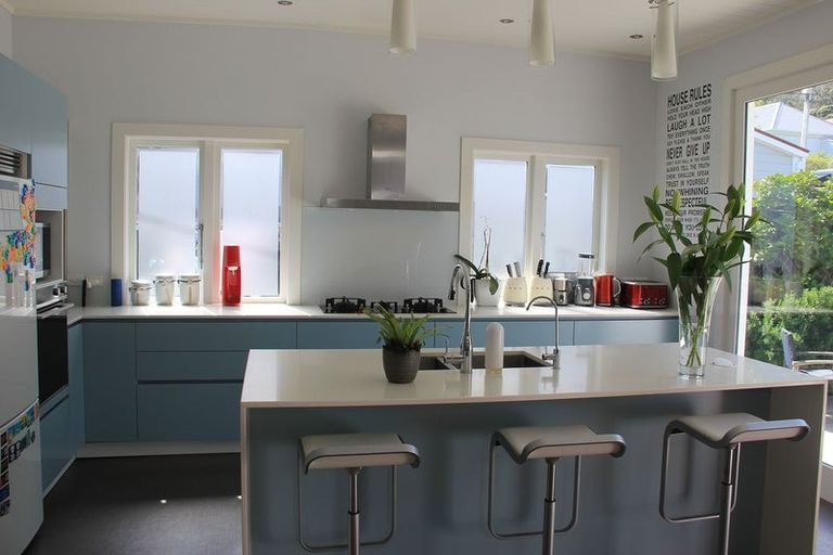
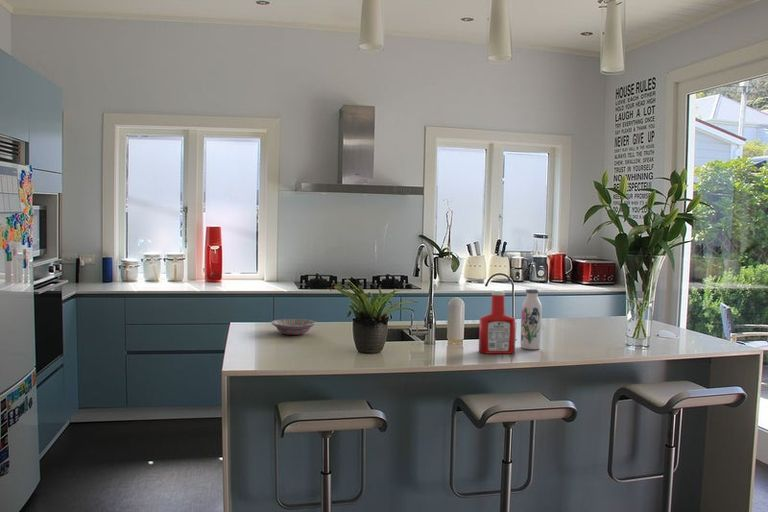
+ soap bottle (497, 321)
+ bowl (293, 327)
+ water bottle (531, 318)
